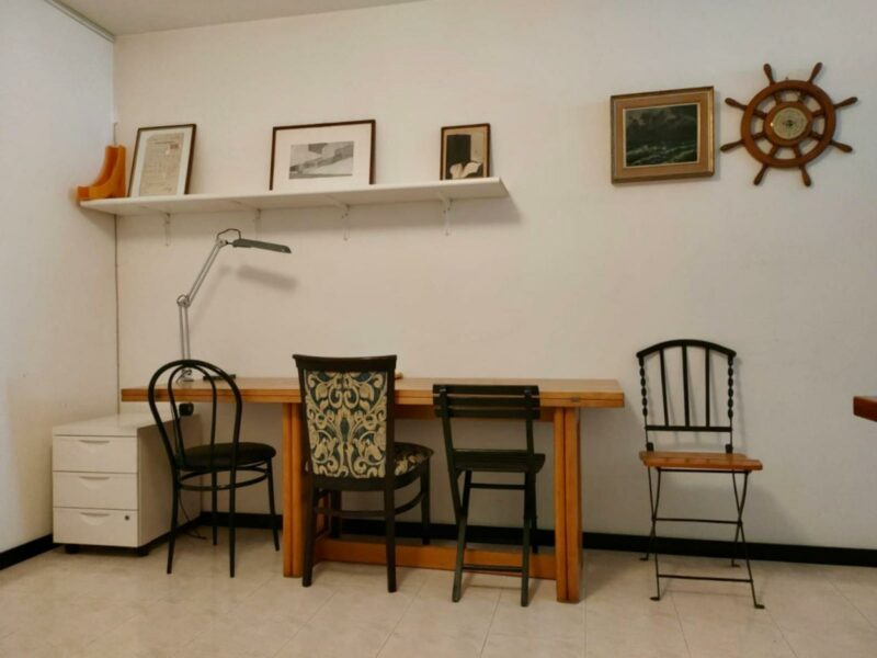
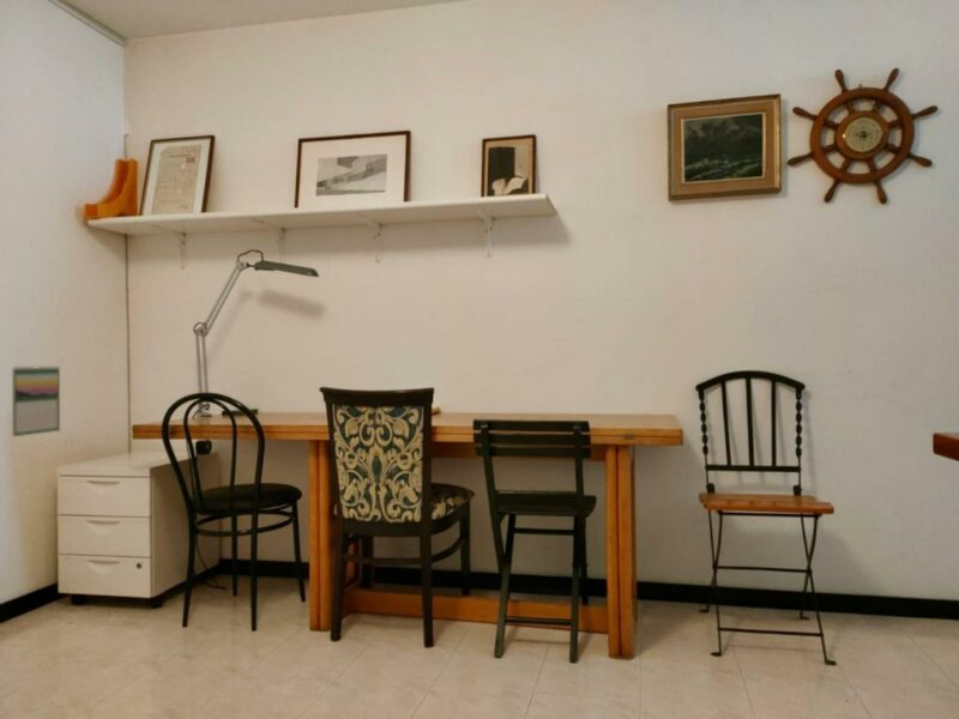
+ calendar (36, 399)
